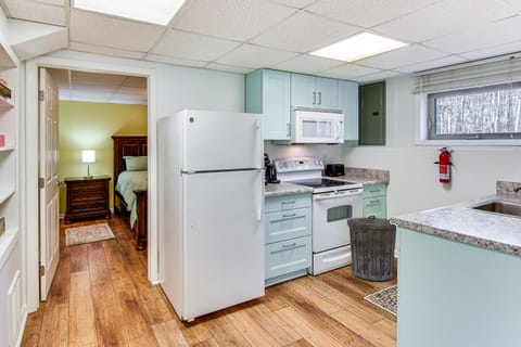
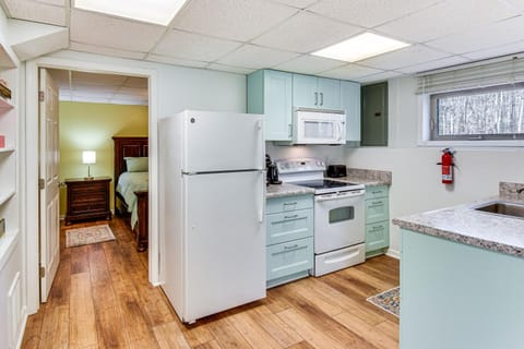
- trash can (371, 244)
